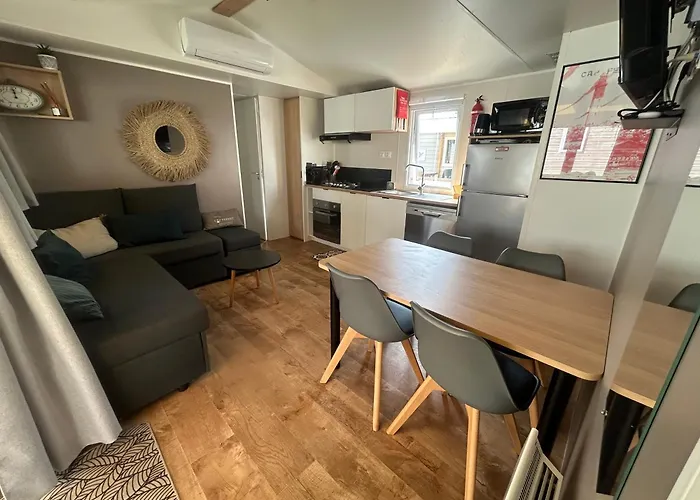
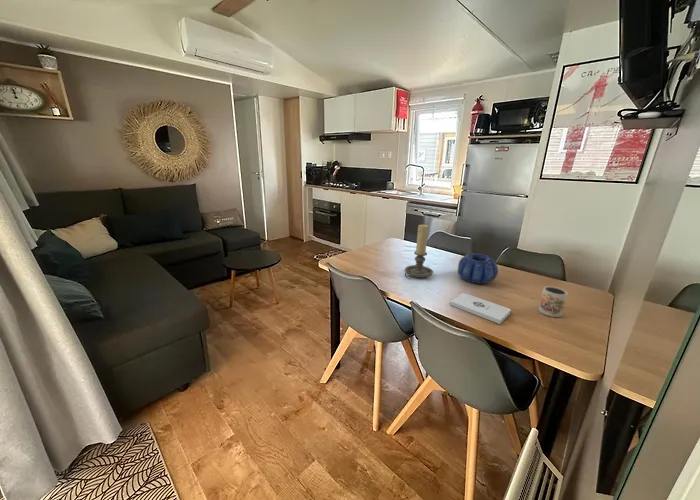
+ notepad (479, 307)
+ candle holder (418, 250)
+ decorative bowl (477, 267)
+ mug (553, 299)
